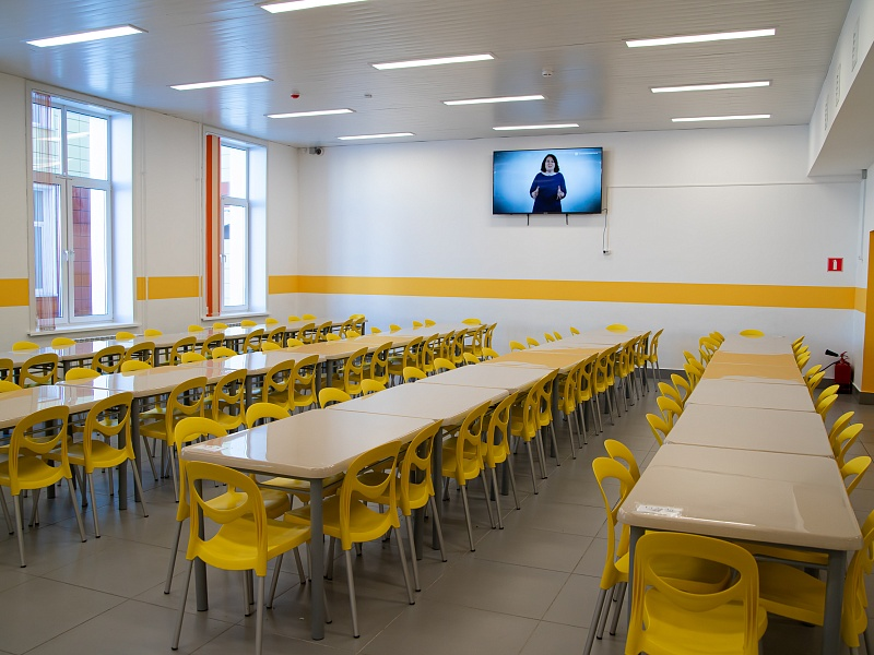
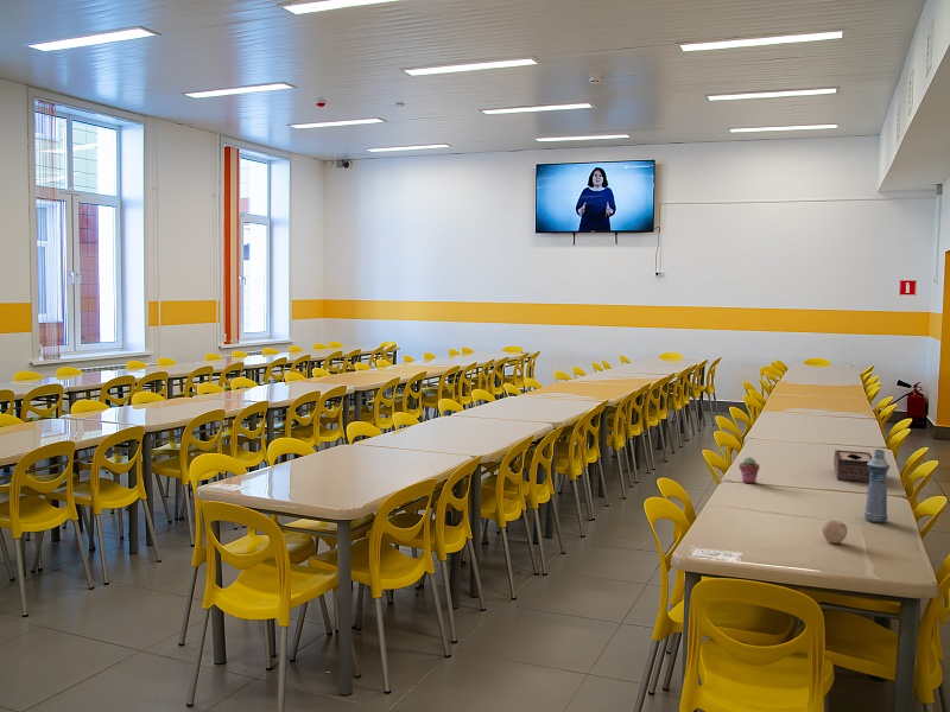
+ bottle (878, 485)
+ tissue box (853, 465)
+ apple (835, 530)
+ potted succulent (748, 469)
